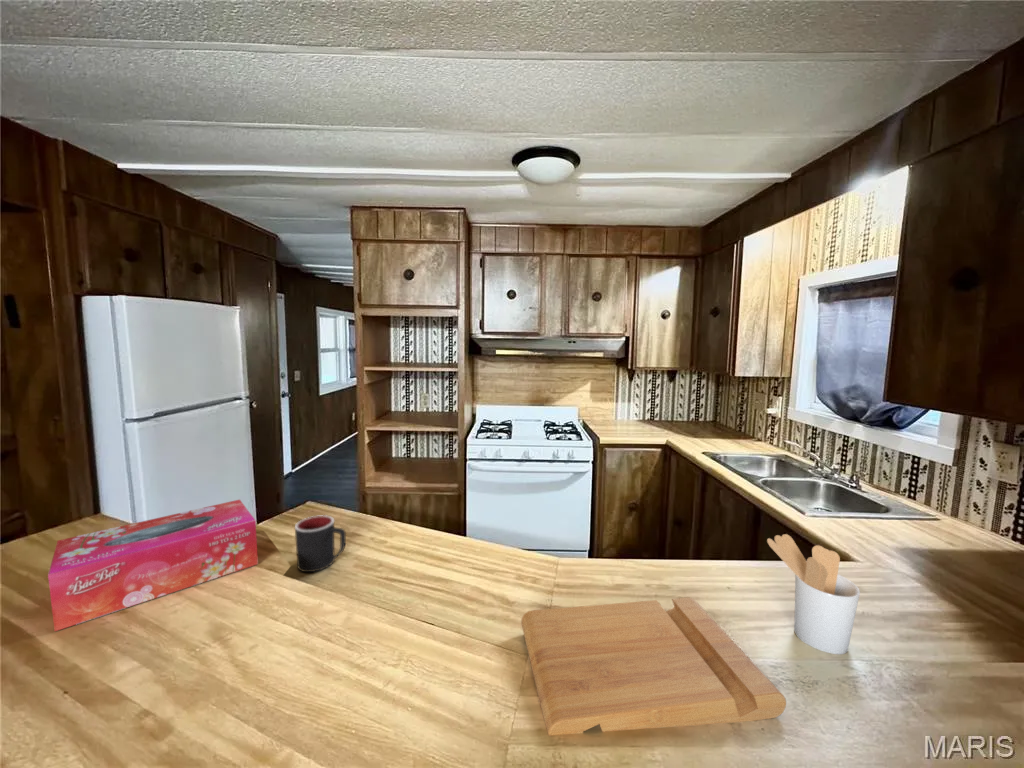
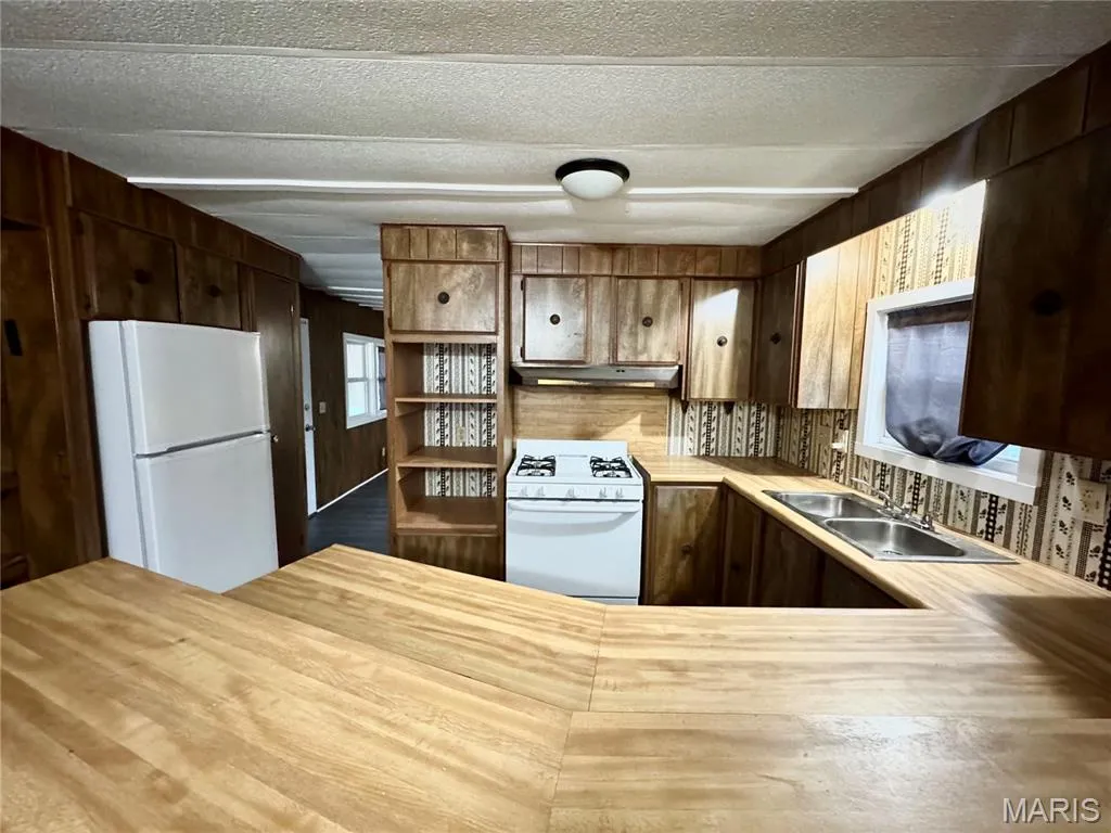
- cutting board (637, 657)
- tissue box (164, 553)
- mug (321, 544)
- utensil holder (808, 589)
